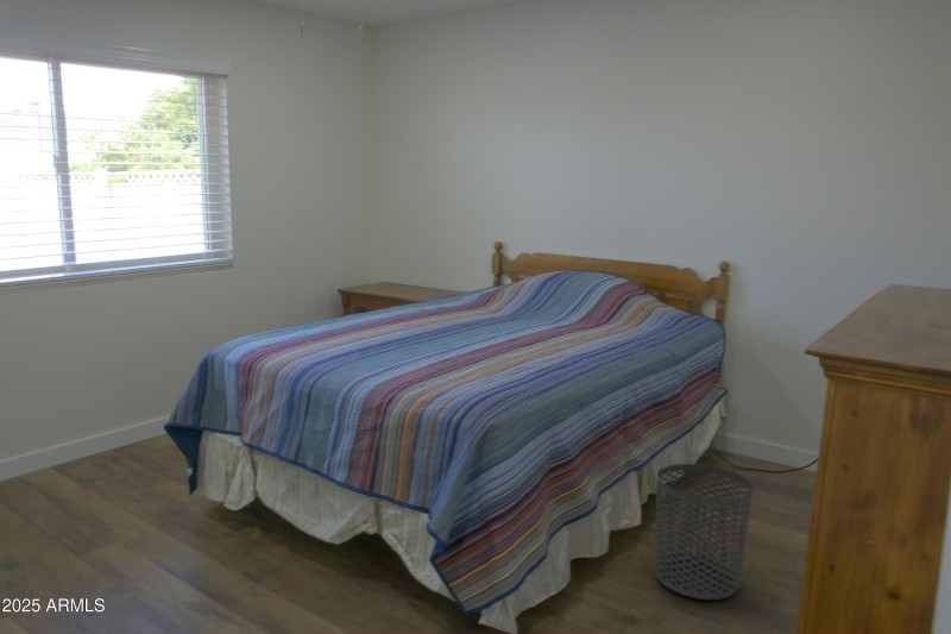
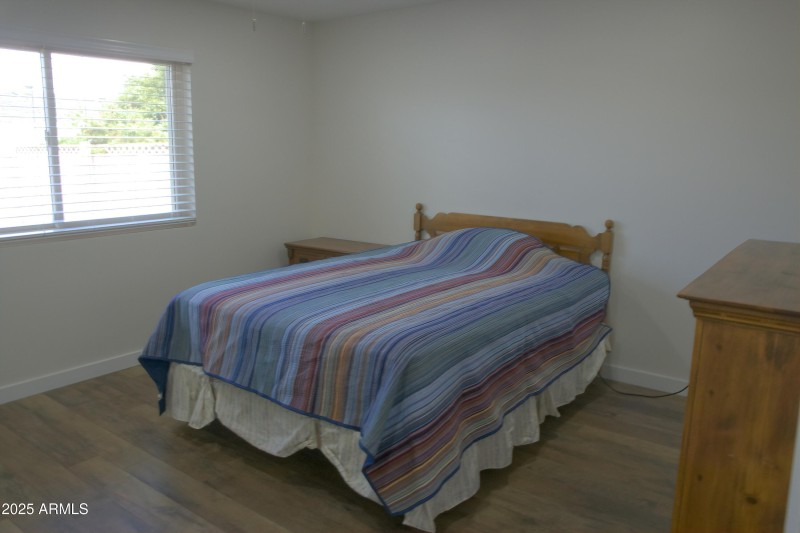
- waste bin (699, 529)
